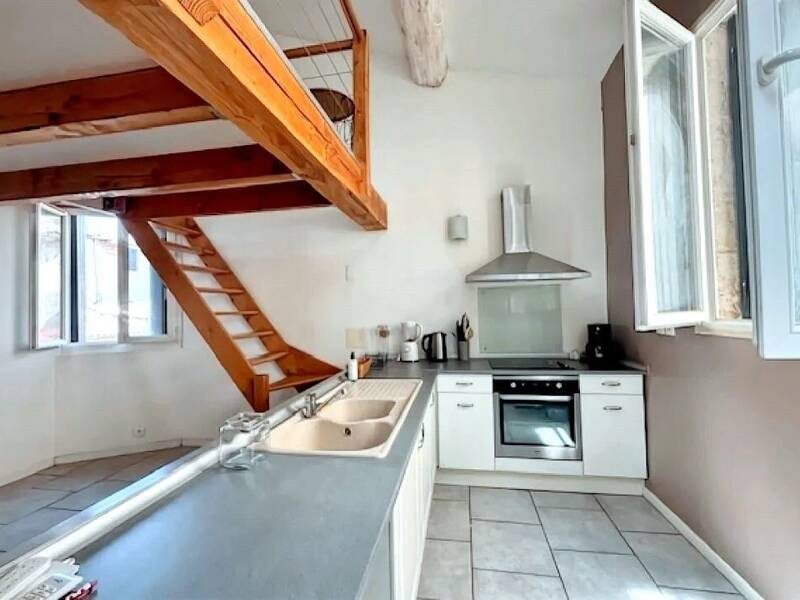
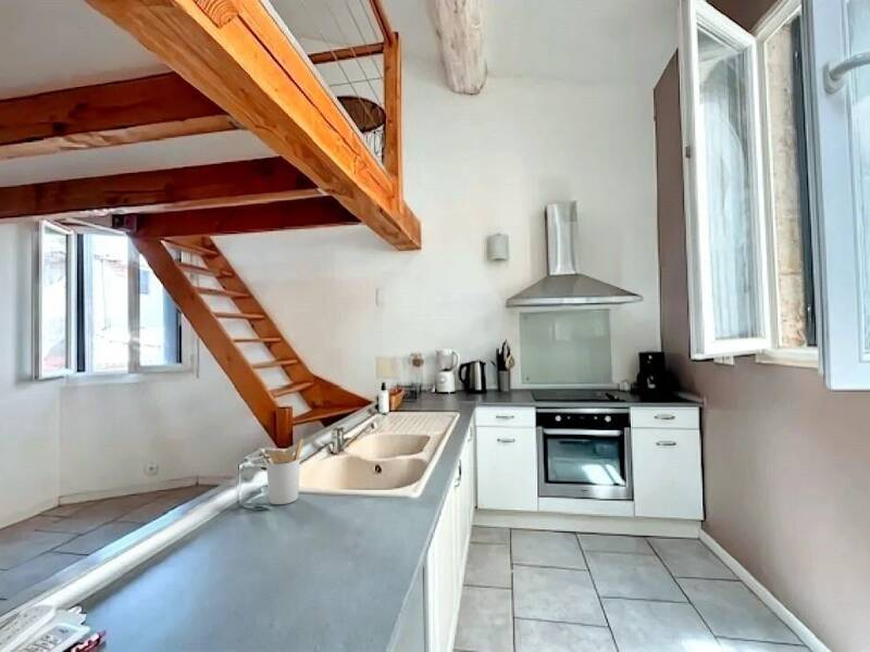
+ utensil holder (283, 472)
